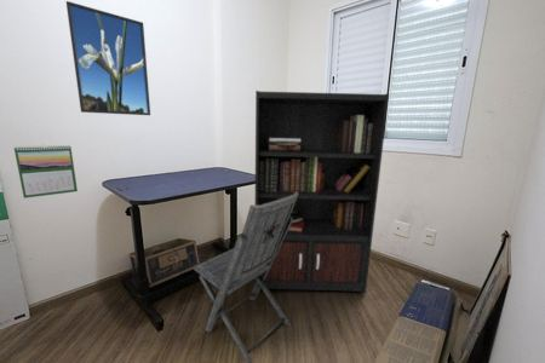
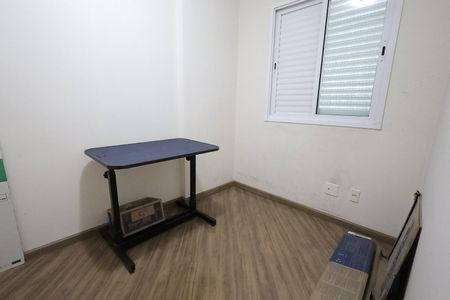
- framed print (113, 65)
- calendar (47, 169)
- bookcase (325, 191)
- folding chair (243, 259)
